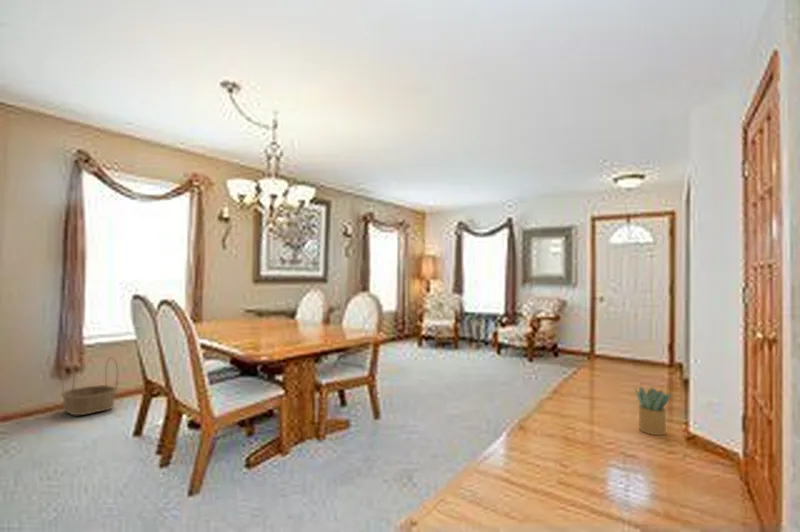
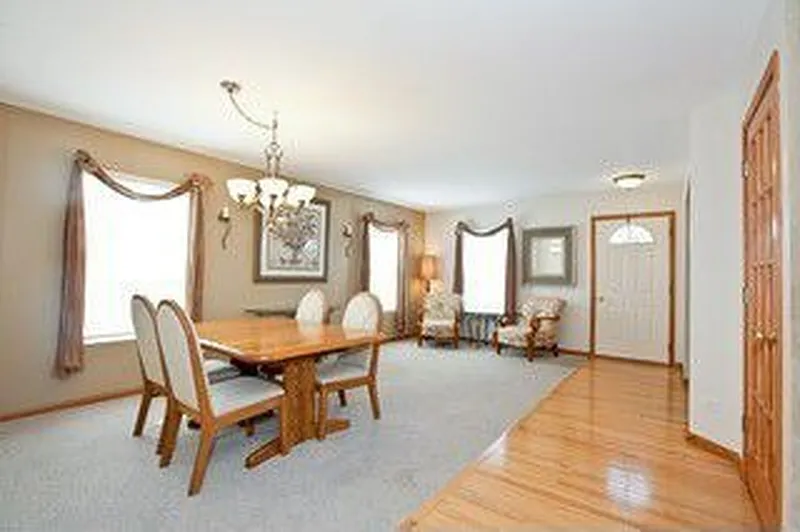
- basket (90, 386)
- potted plant (651, 409)
